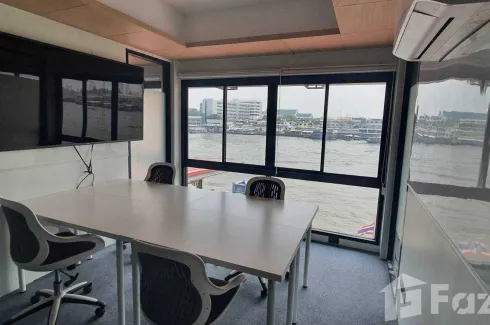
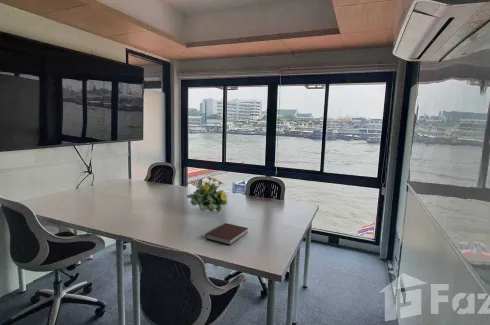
+ flowering plant (207, 195)
+ notebook (227, 233)
